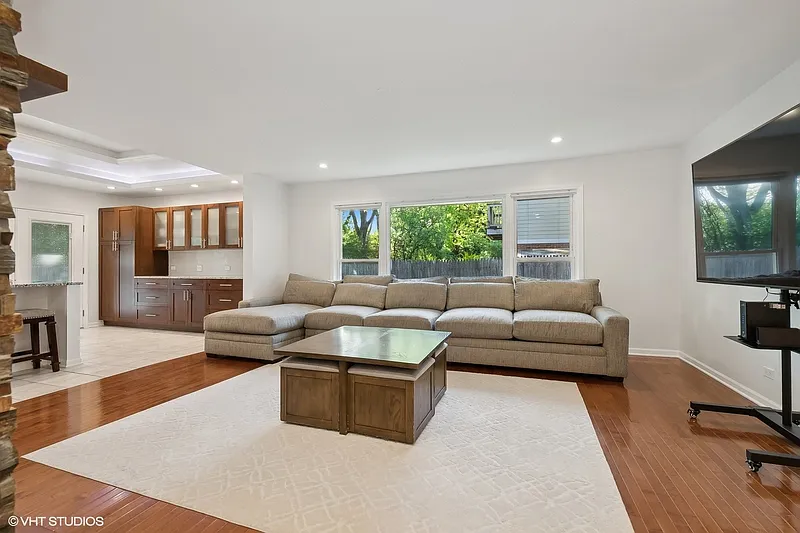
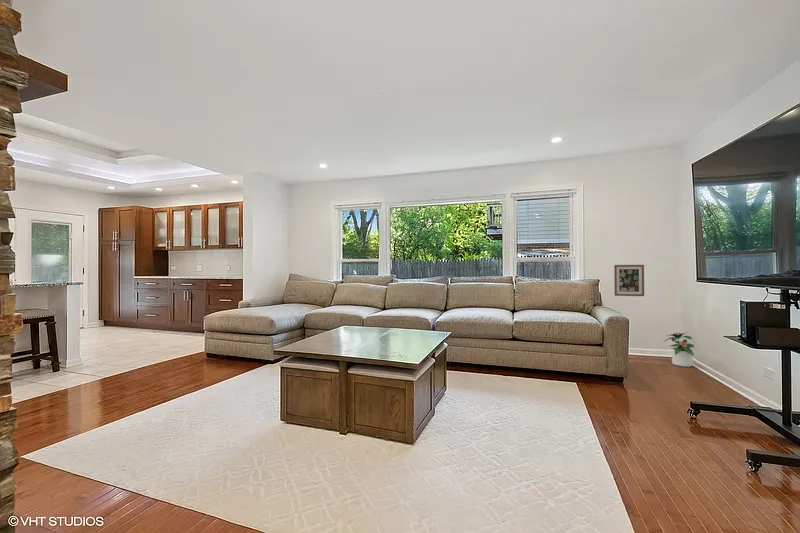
+ potted plant (679, 348)
+ wall art (629, 280)
